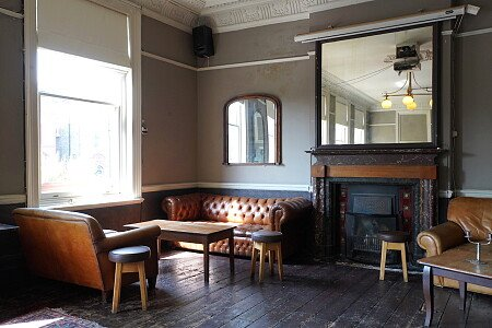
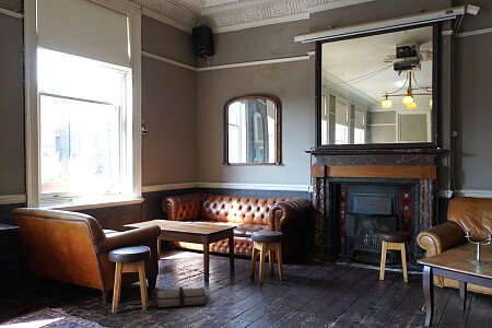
+ tool roll (180, 293)
